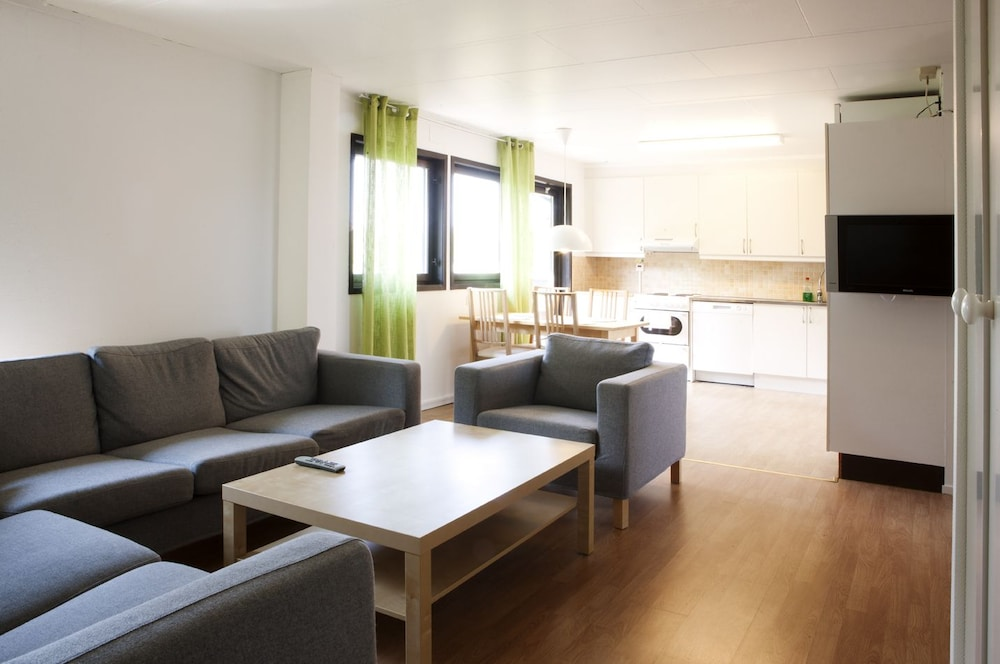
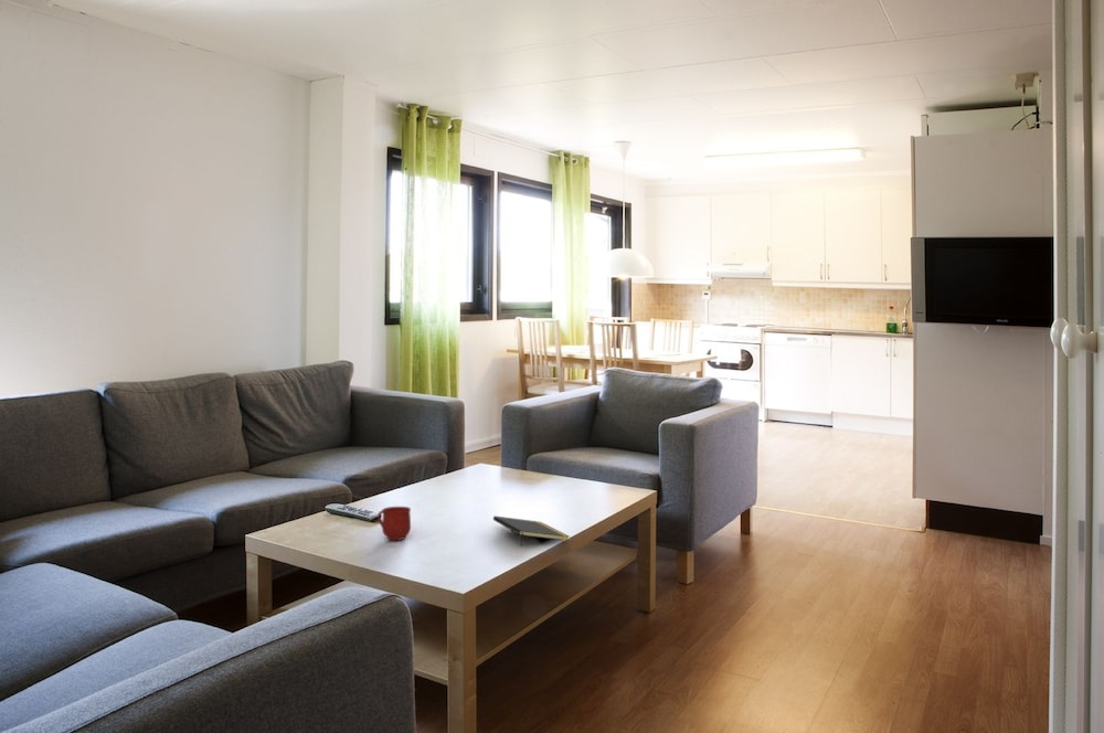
+ mug (392, 522)
+ notepad (530, 528)
